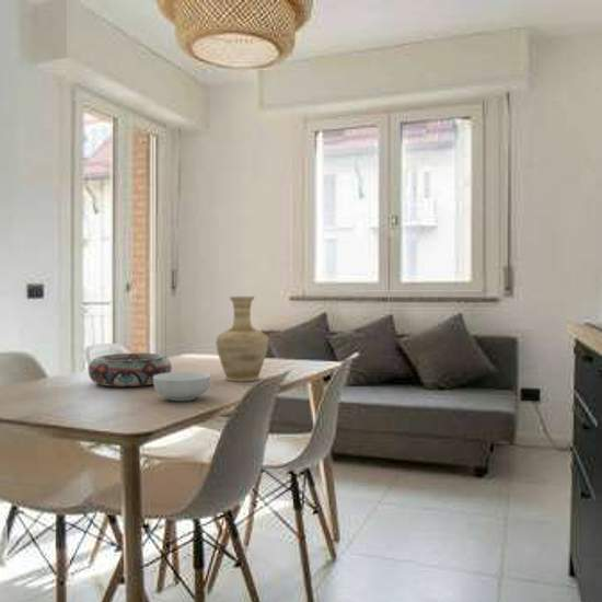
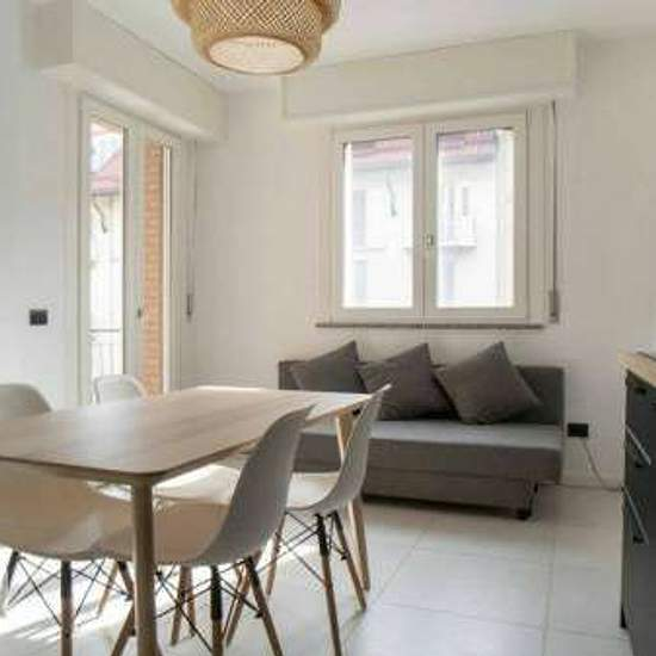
- decorative bowl (130, 369)
- vase (242, 337)
- cereal bowl (182, 386)
